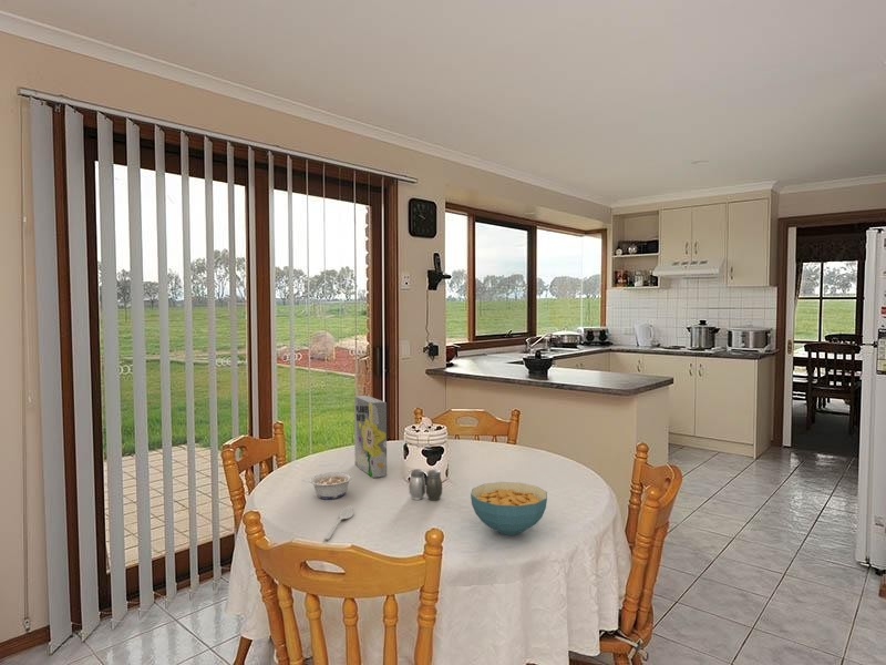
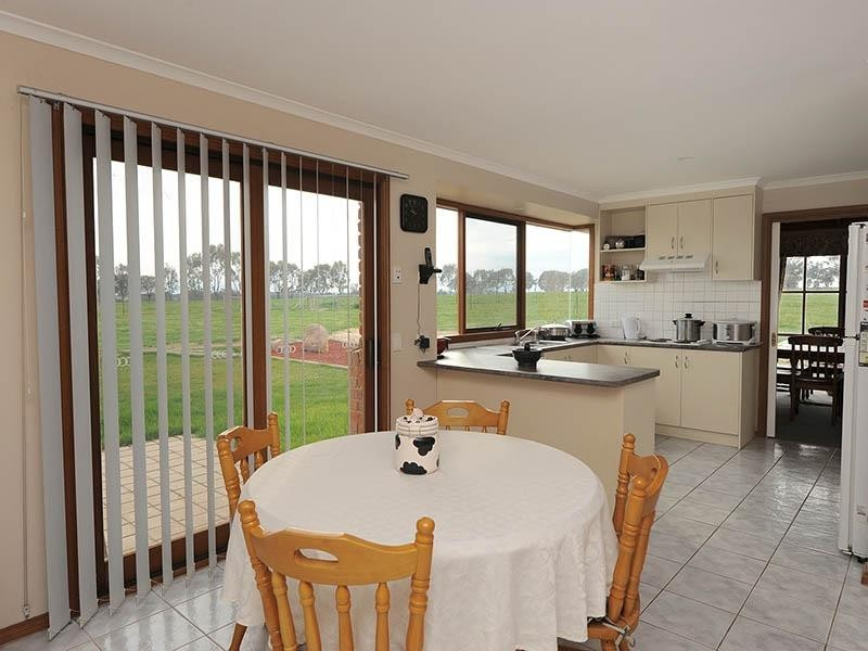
- salt and pepper shaker (424, 483)
- legume (330, 484)
- cereal bowl (508, 511)
- spoon (338, 522)
- cereal box (370, 434)
